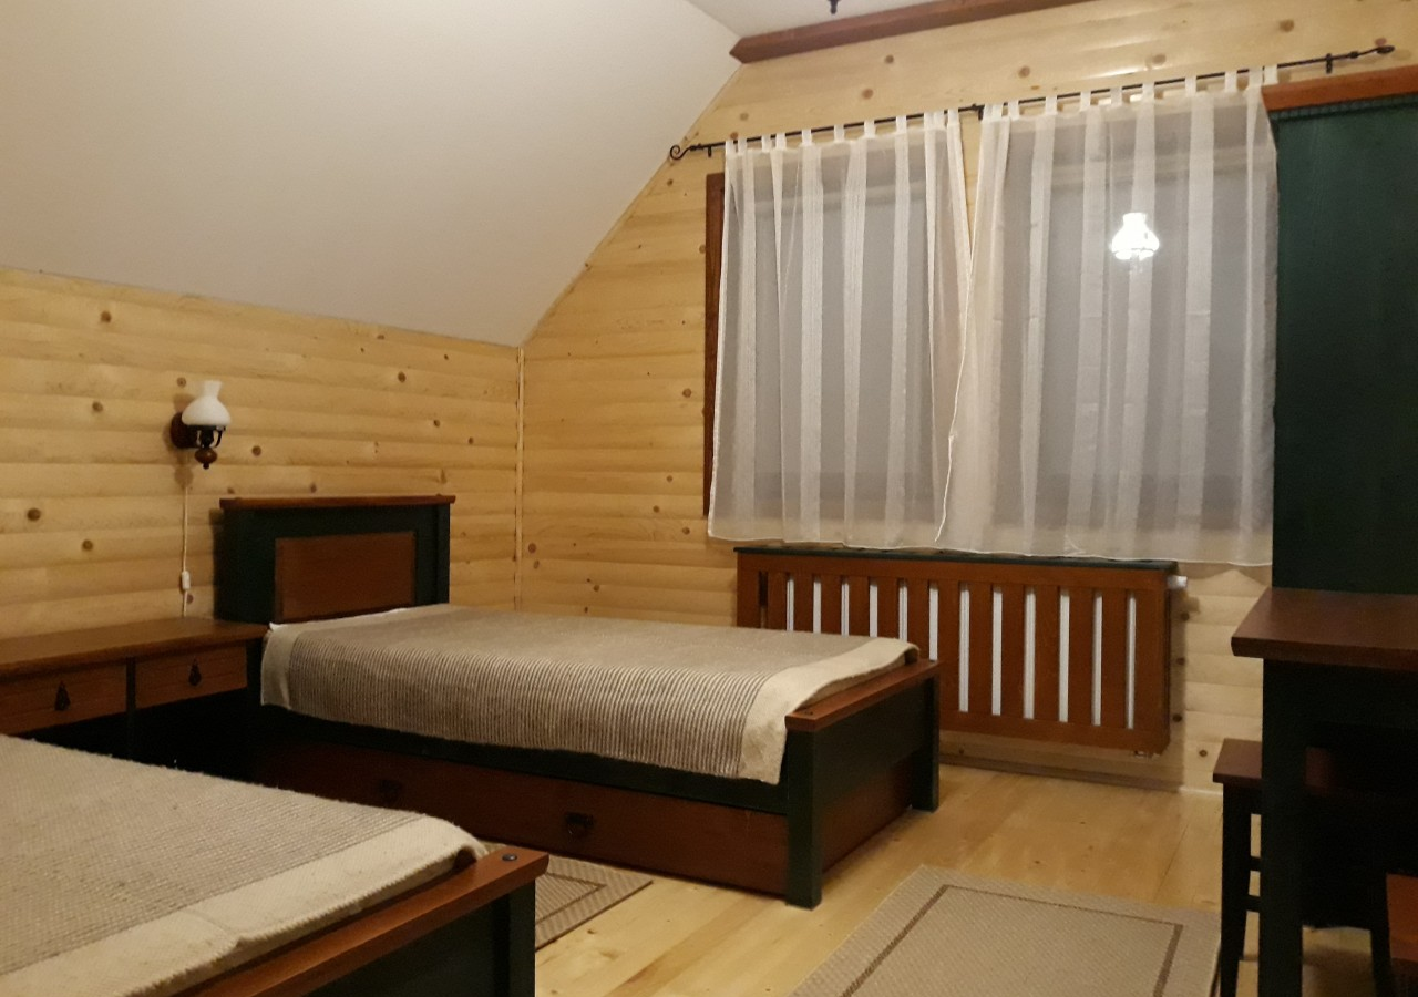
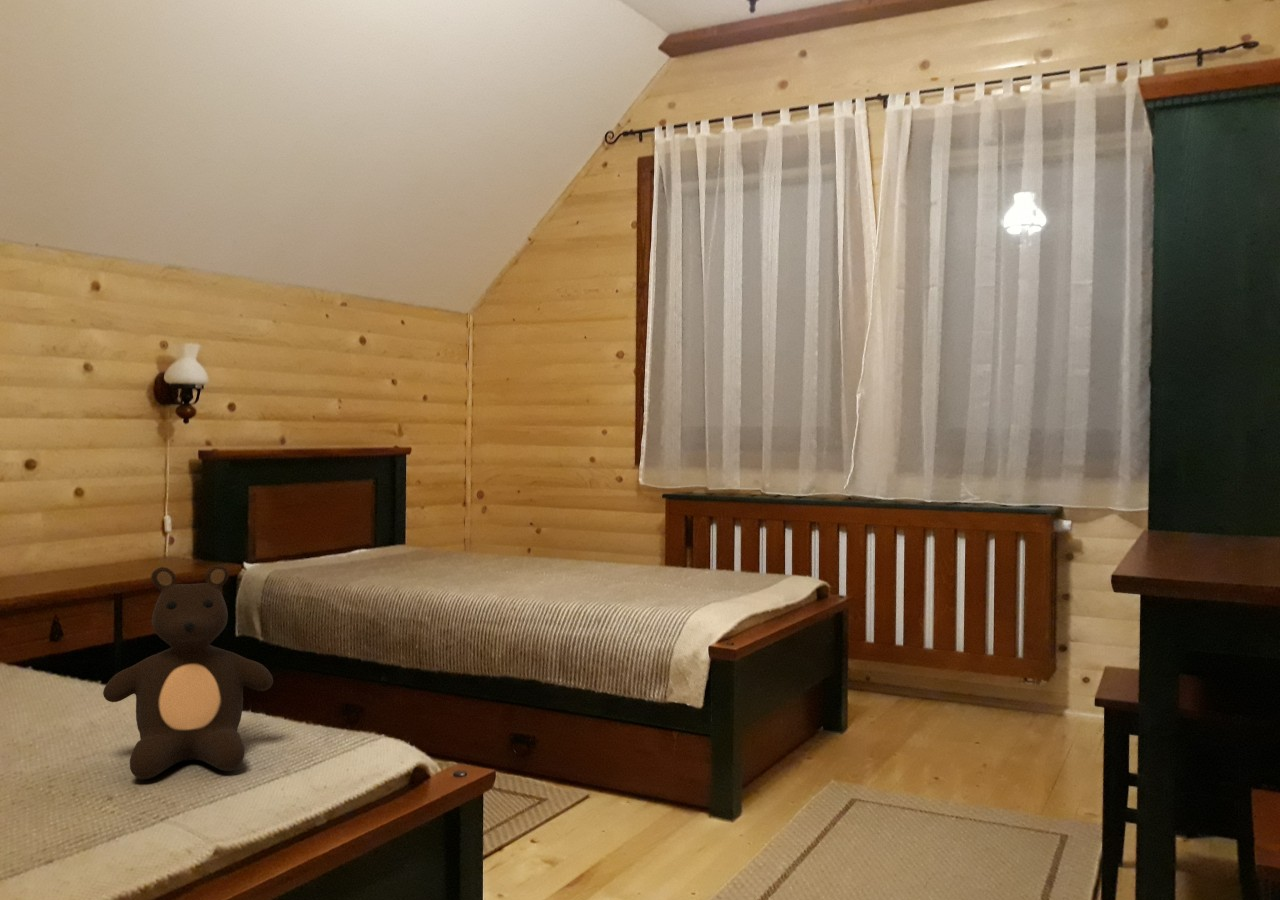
+ teddy bear (189, 665)
